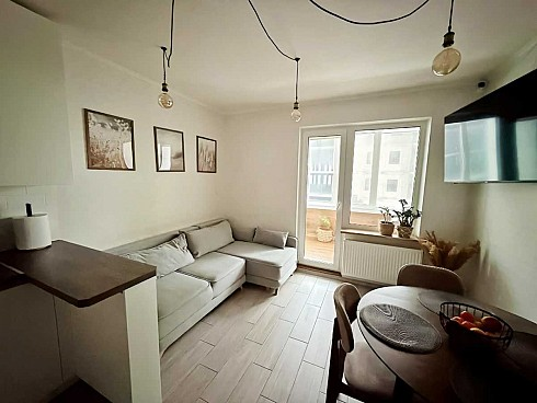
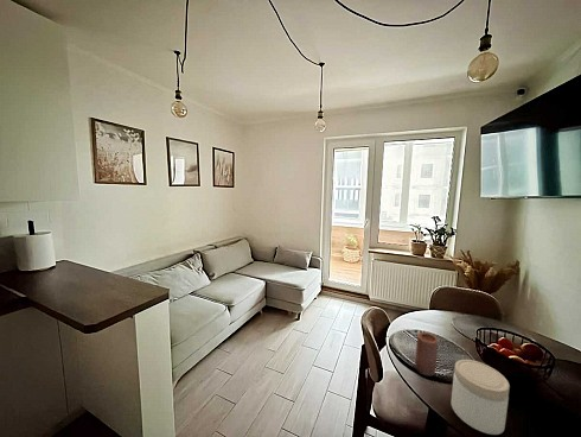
+ jar (478, 394)
+ candle (426, 353)
